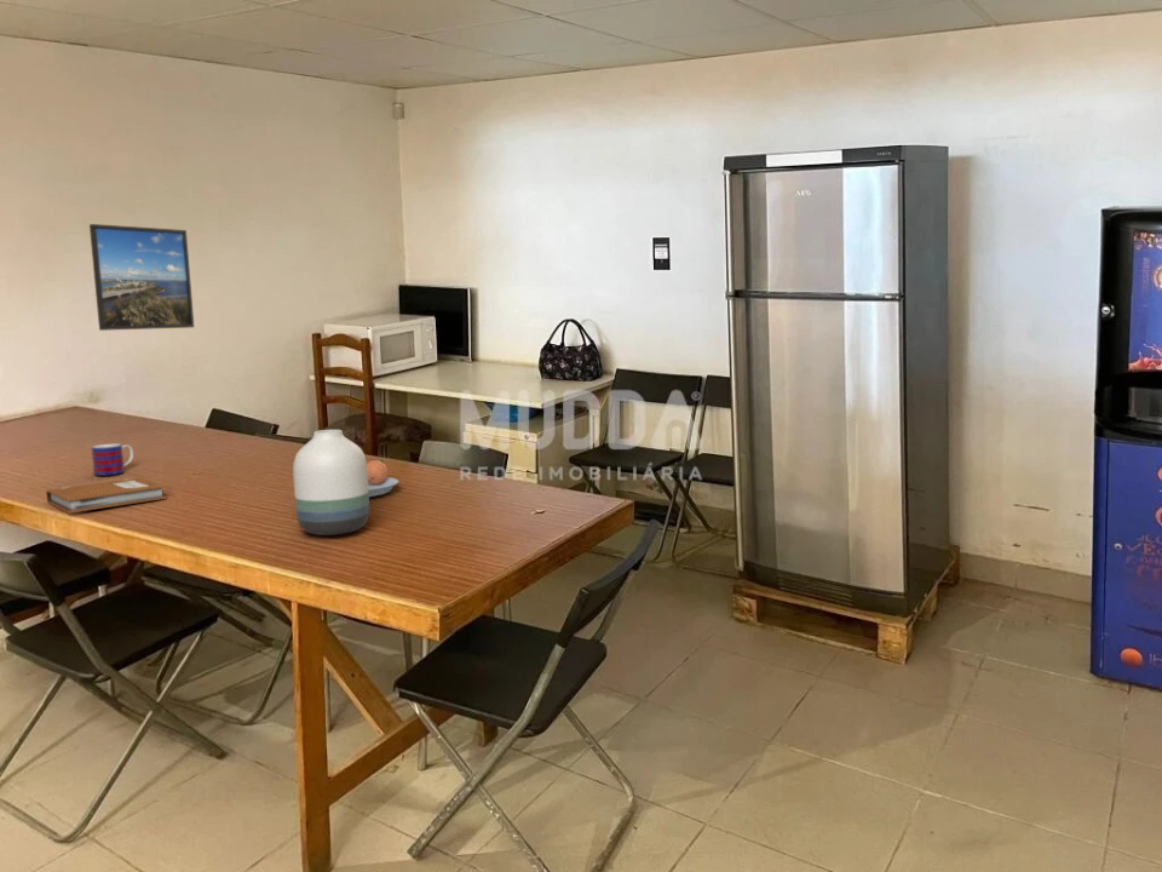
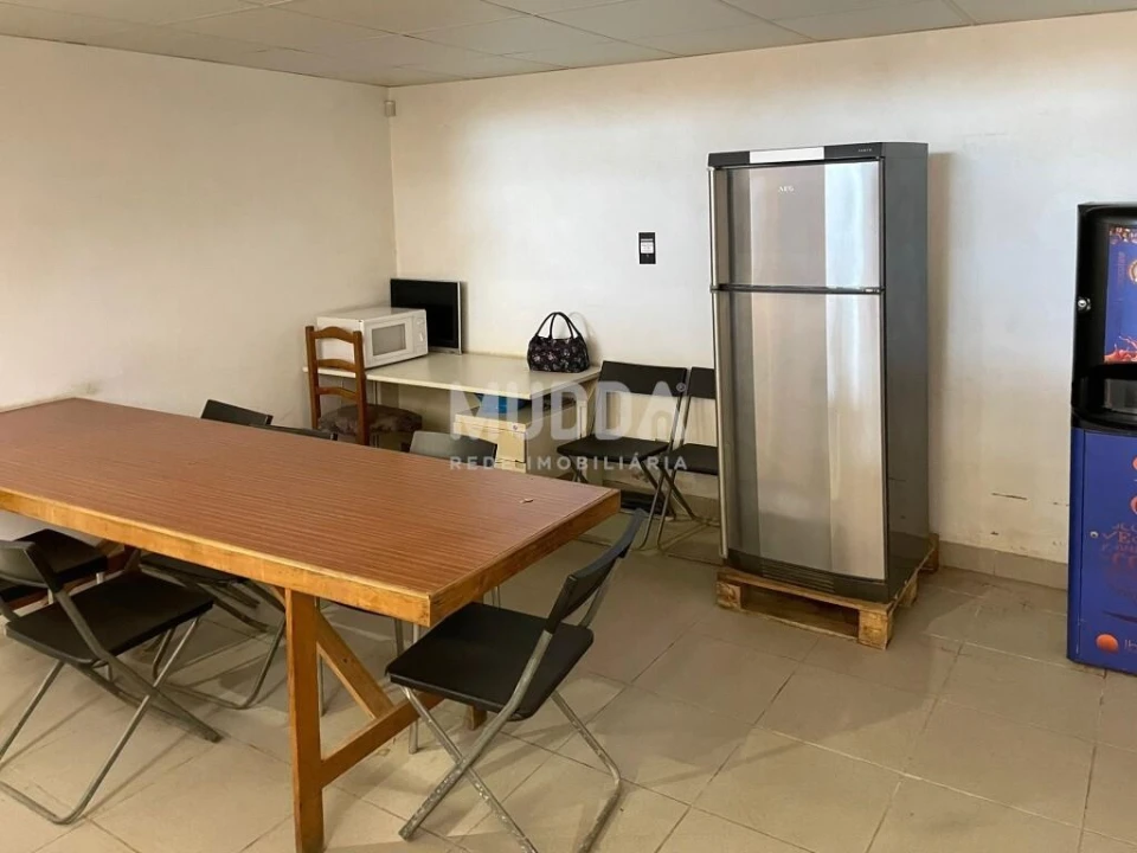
- mug (114, 458)
- vase (330, 481)
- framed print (144, 277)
- notebook (108, 493)
- fruit bowl (368, 476)
